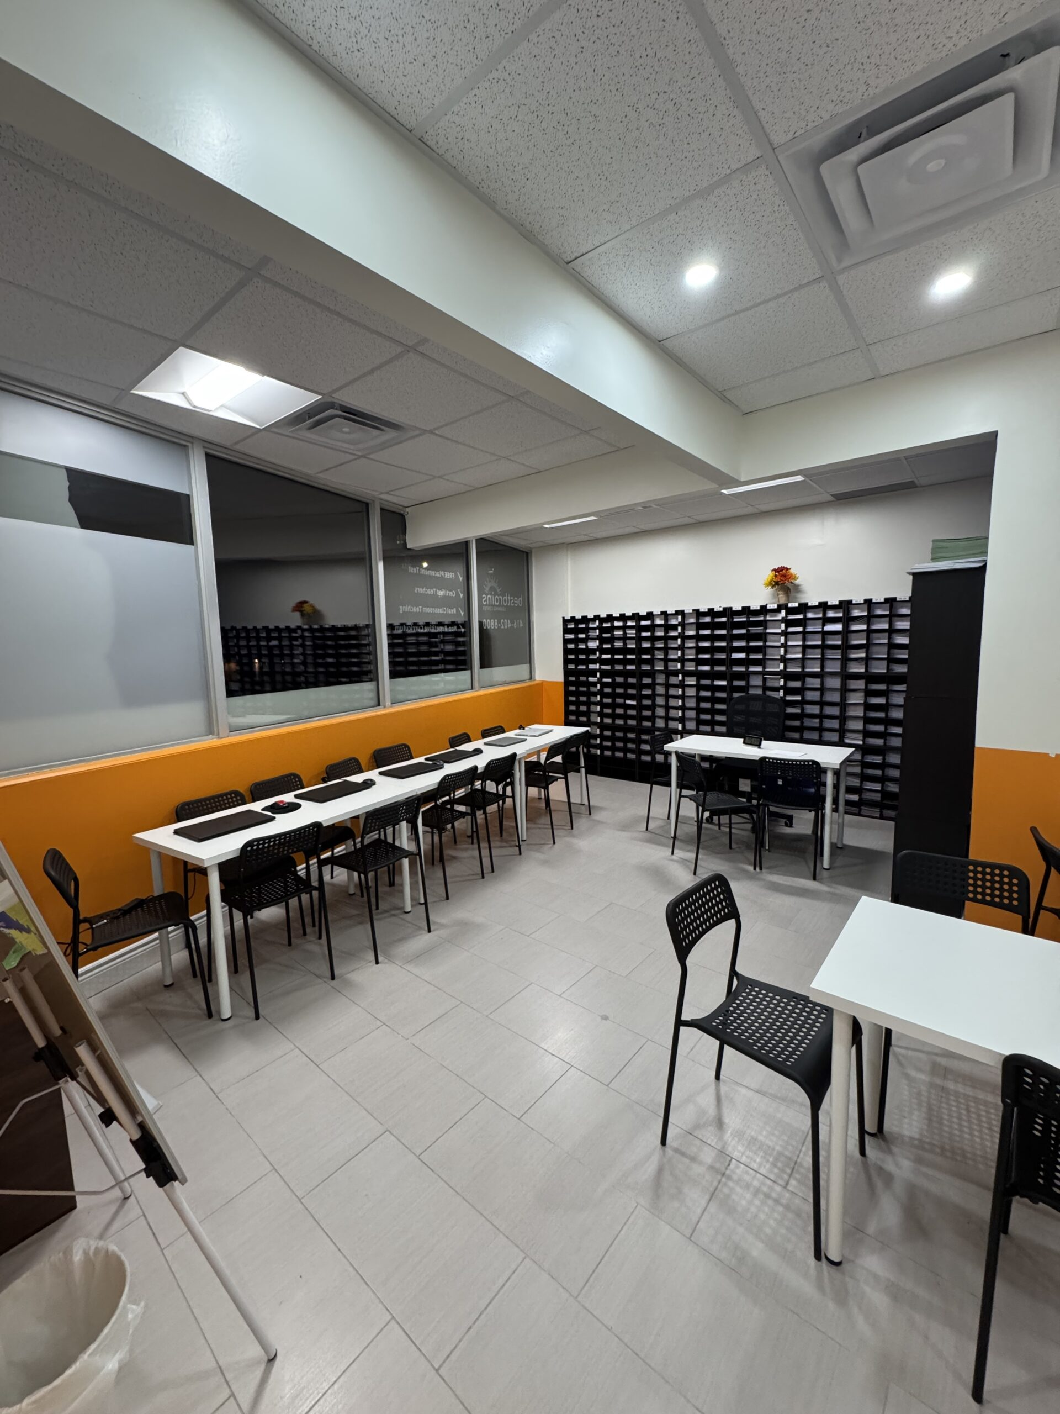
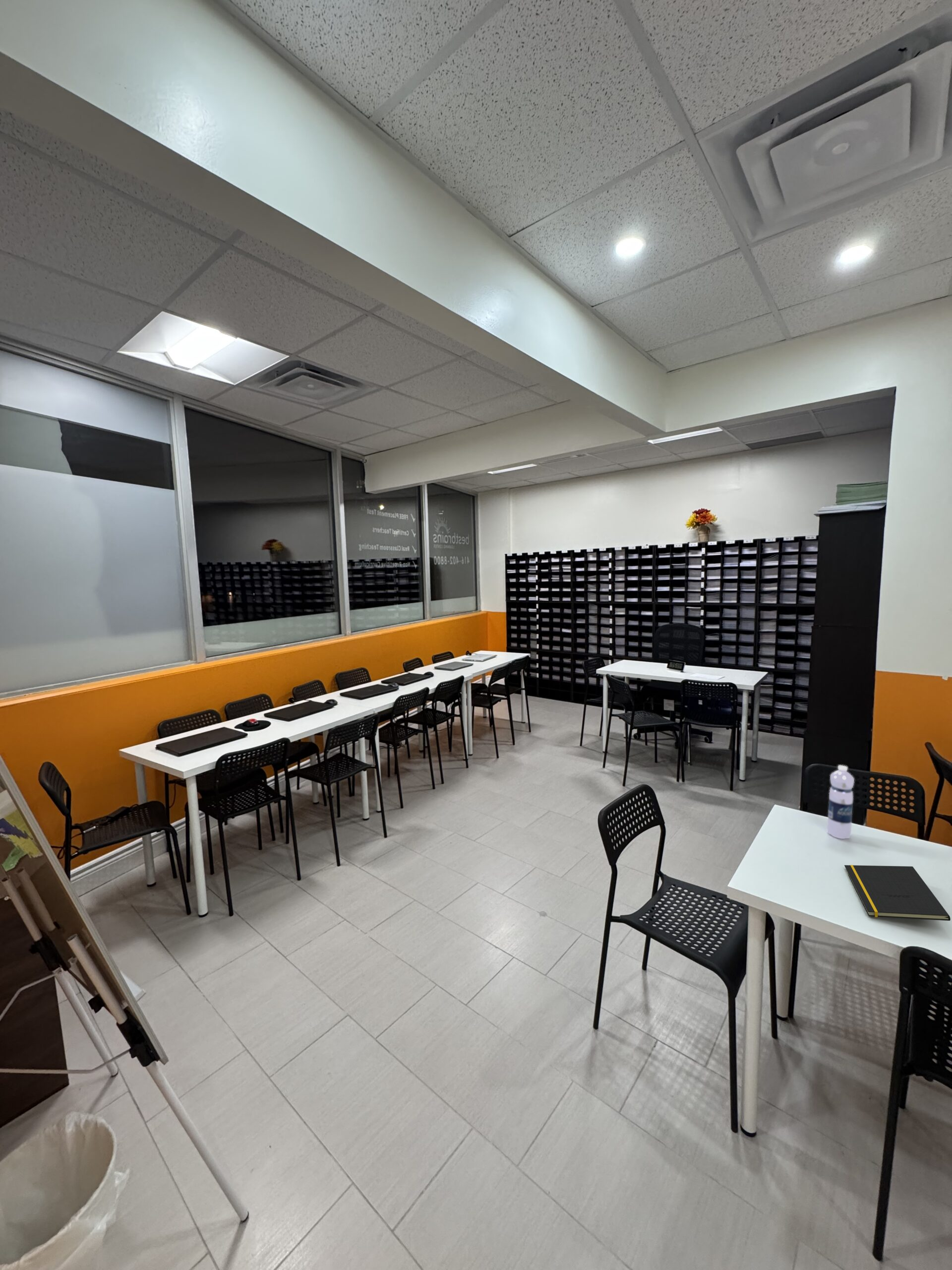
+ notepad (892, 890)
+ water bottle (840, 801)
